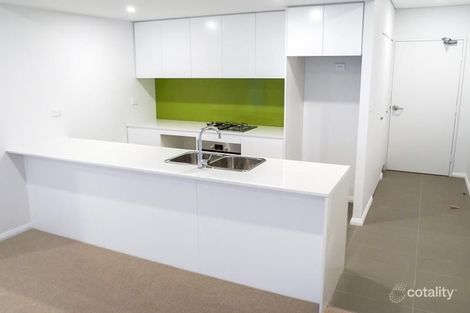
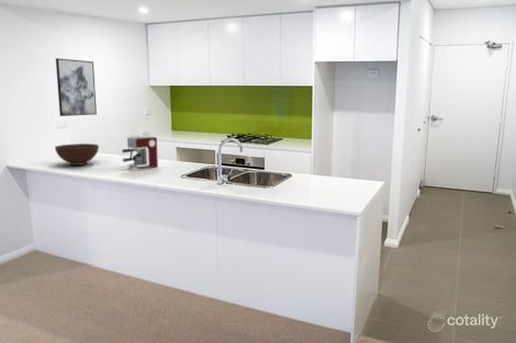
+ fruit bowl (77, 155)
+ wall art (77, 88)
+ coffee maker (137, 150)
